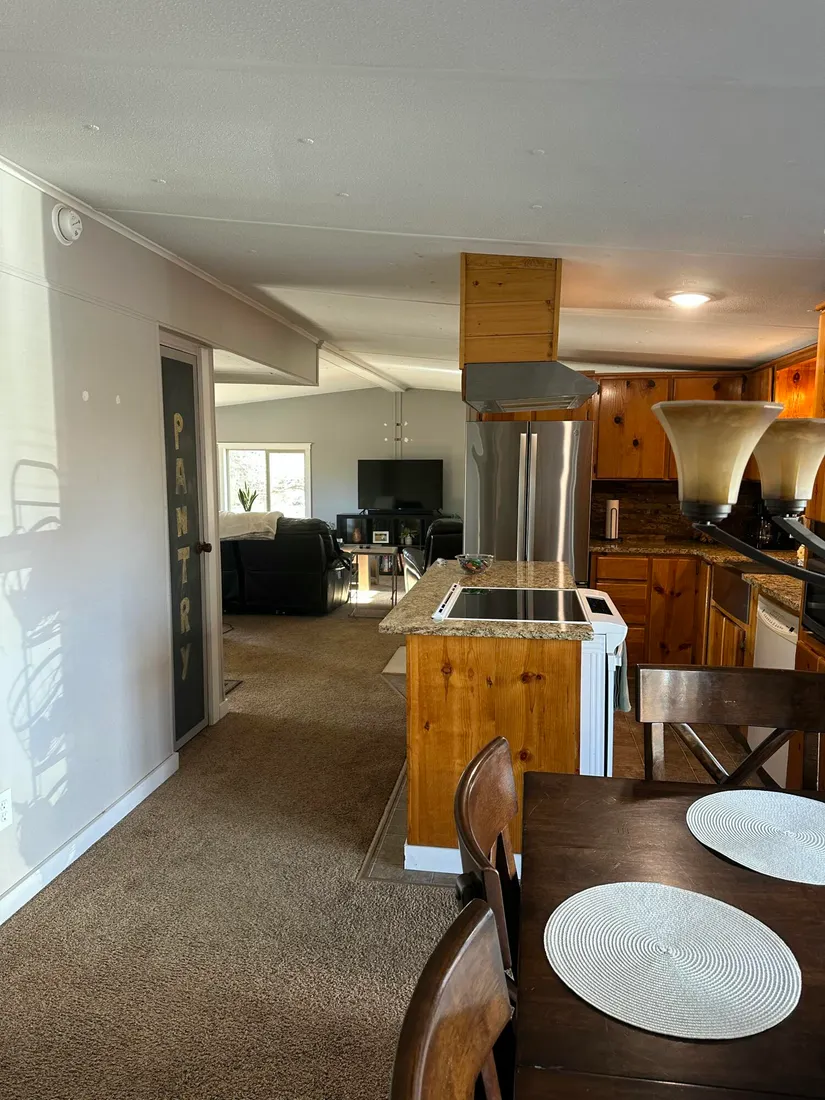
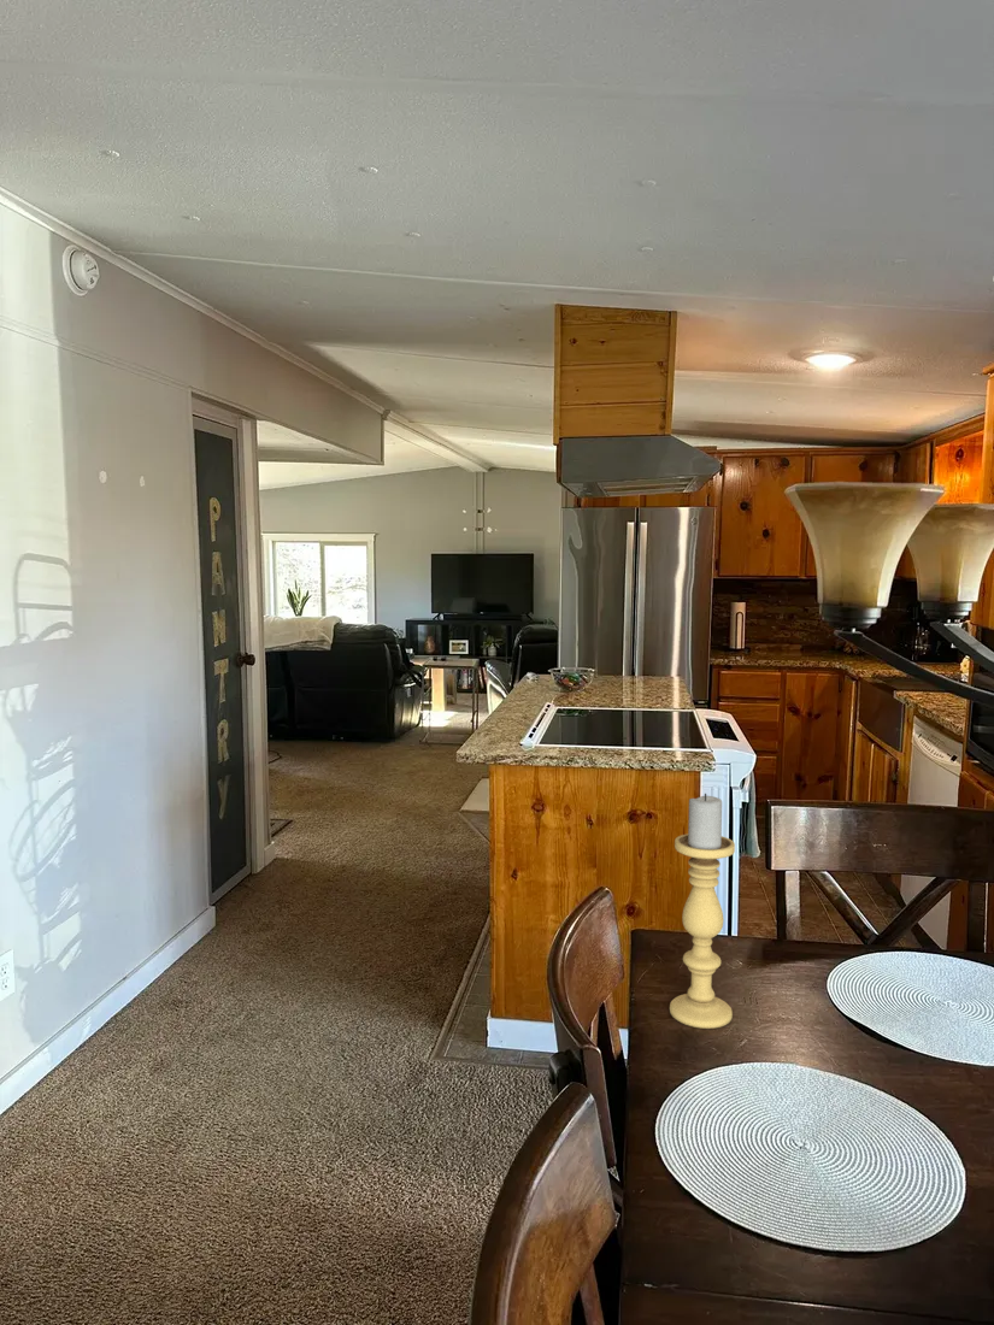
+ candle holder (702, 903)
